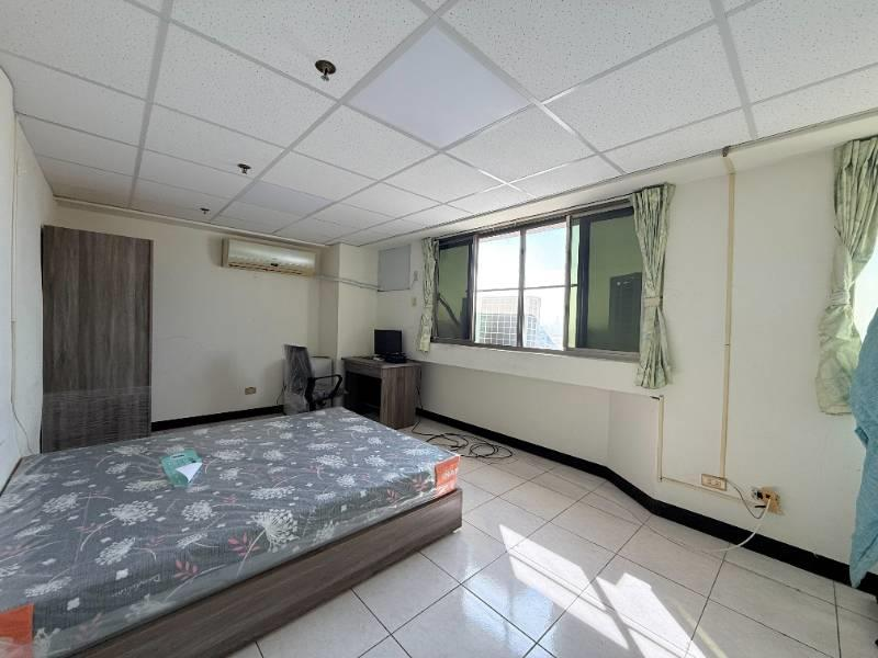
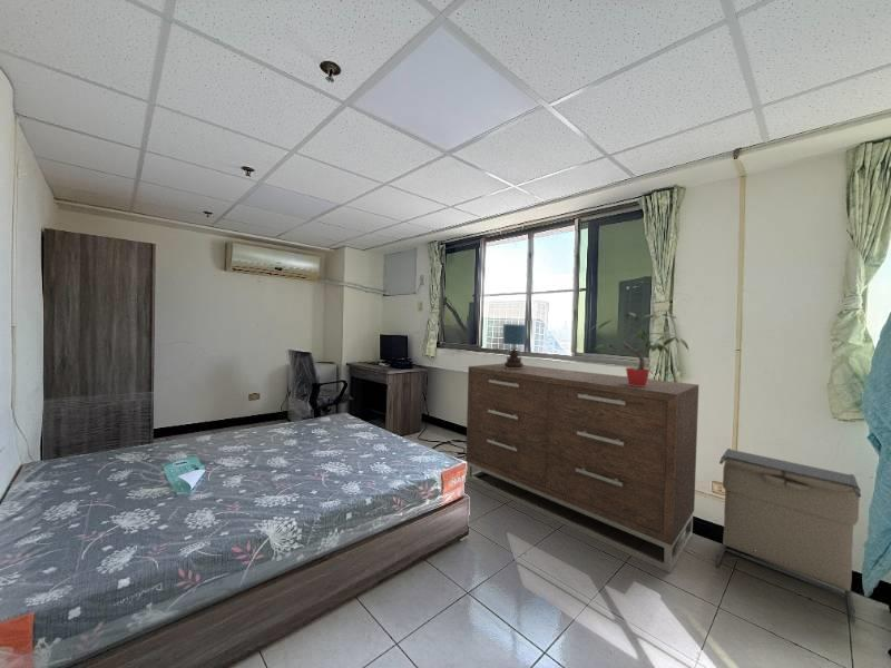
+ table lamp (513, 345)
+ potted plant (635, 347)
+ laundry hamper (782, 522)
+ dresser (564, 439)
